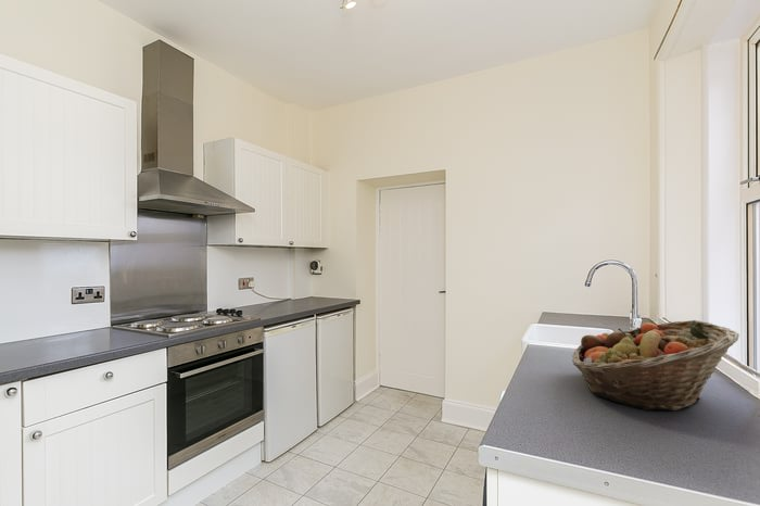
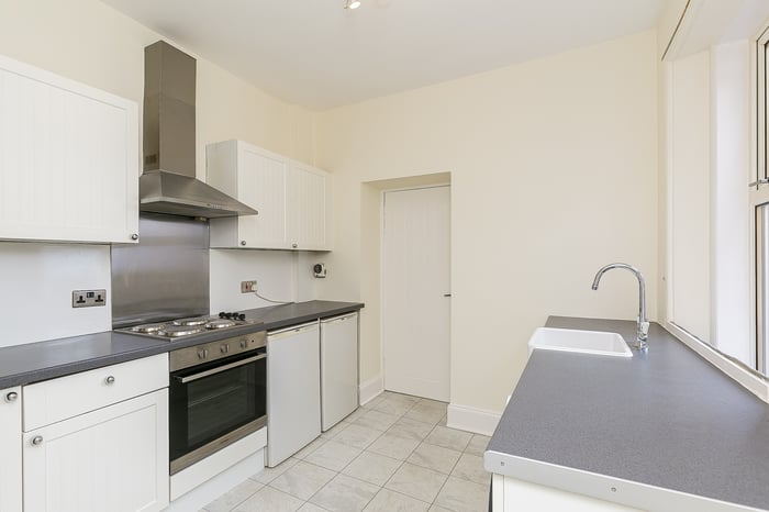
- fruit basket (645, 356)
